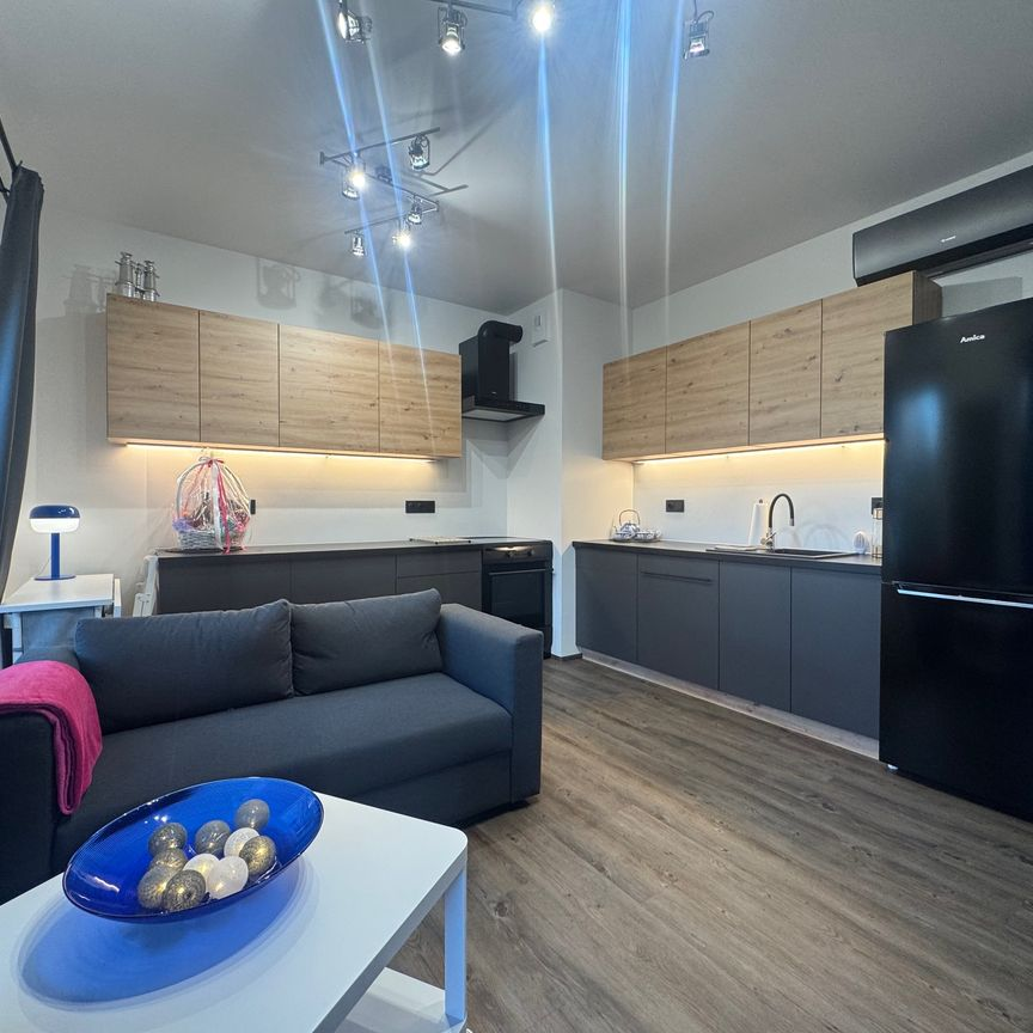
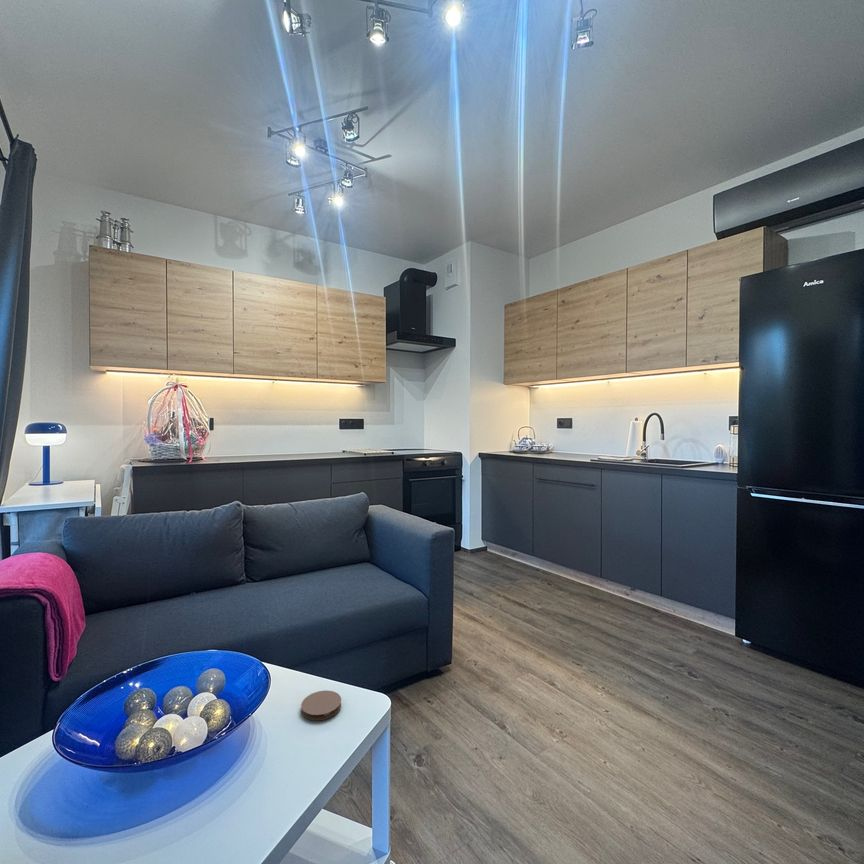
+ coaster (321, 704)
